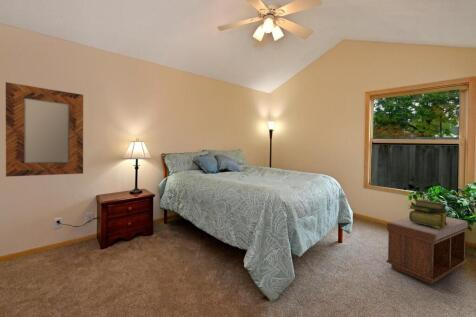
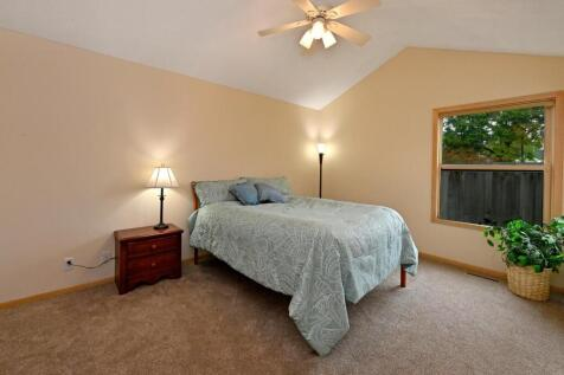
- home mirror (47, 132)
- stack of books (427, 211)
- bench (428, 243)
